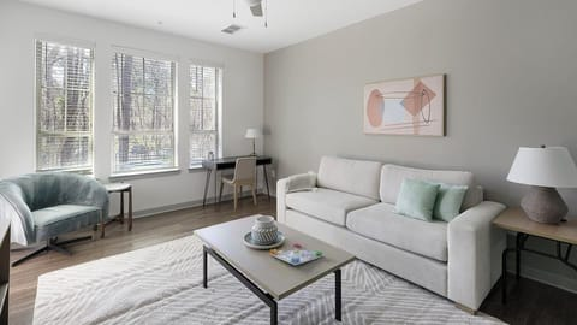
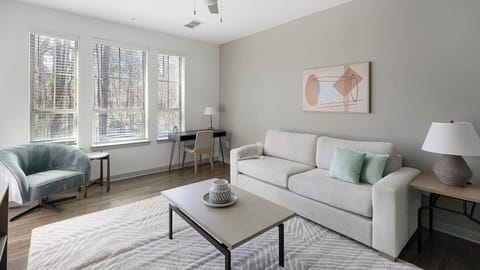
- board game (296, 253)
